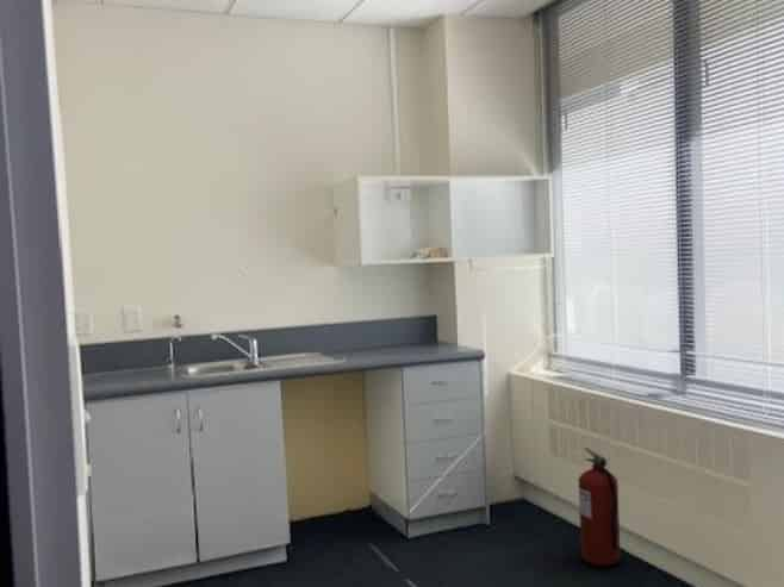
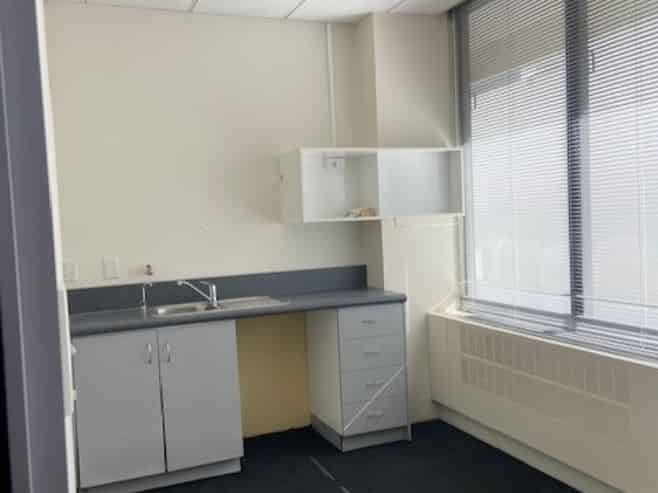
- fire extinguisher (601, 507)
